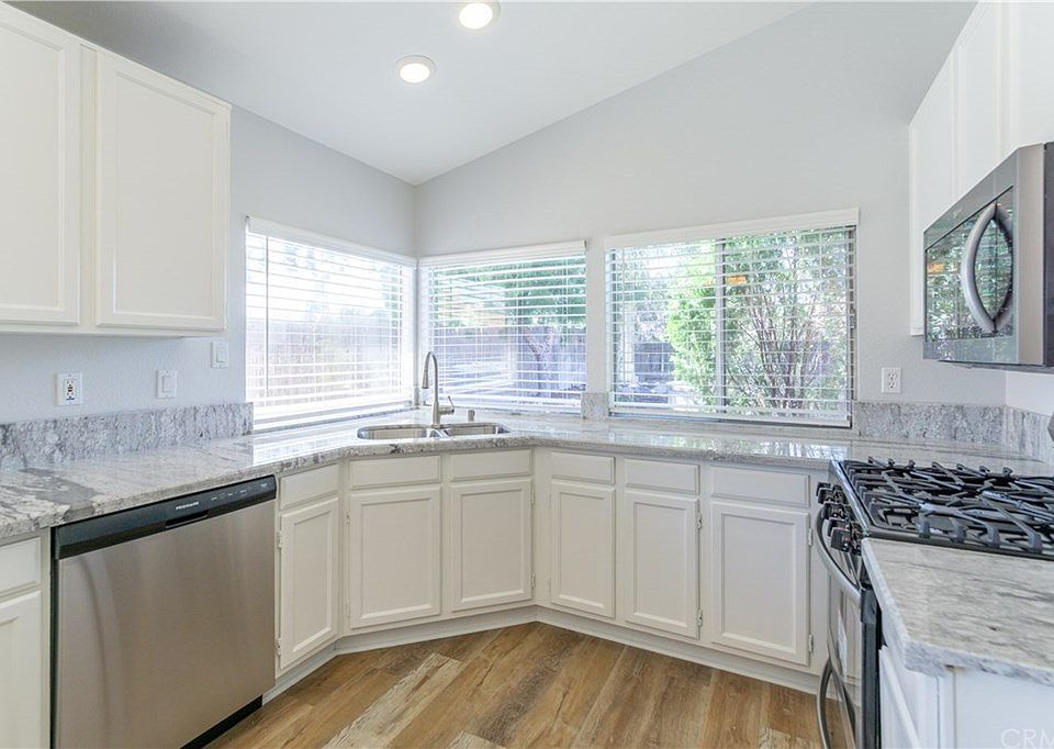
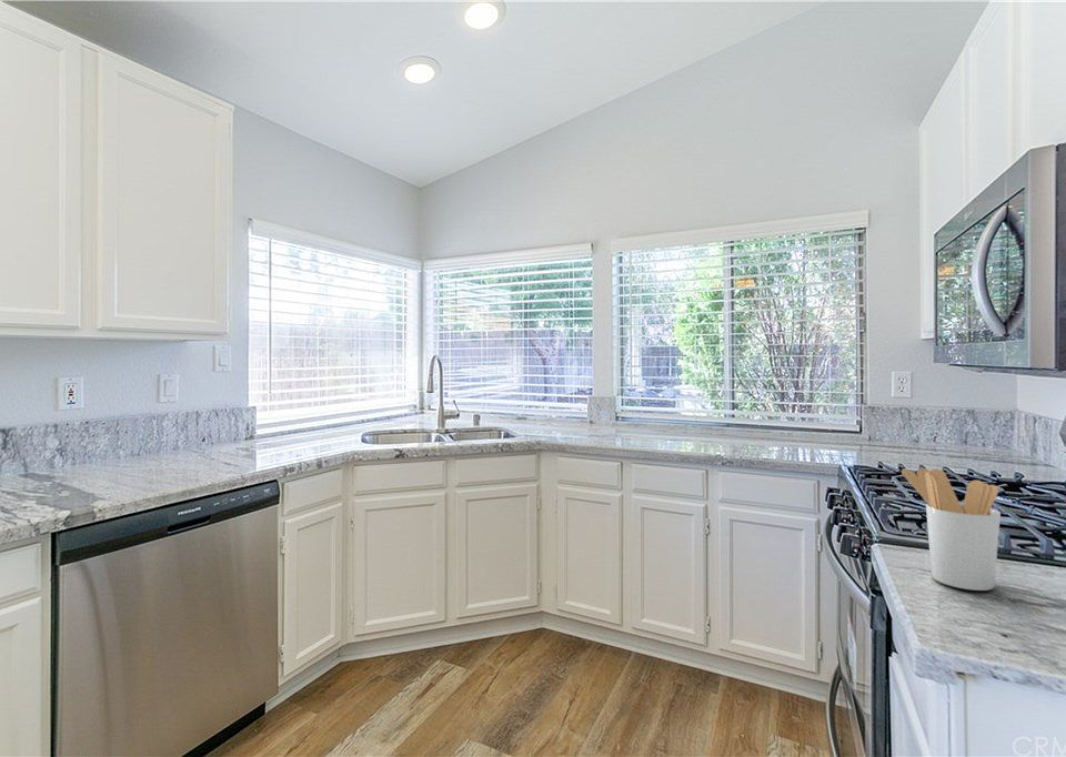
+ utensil holder (948, 522)
